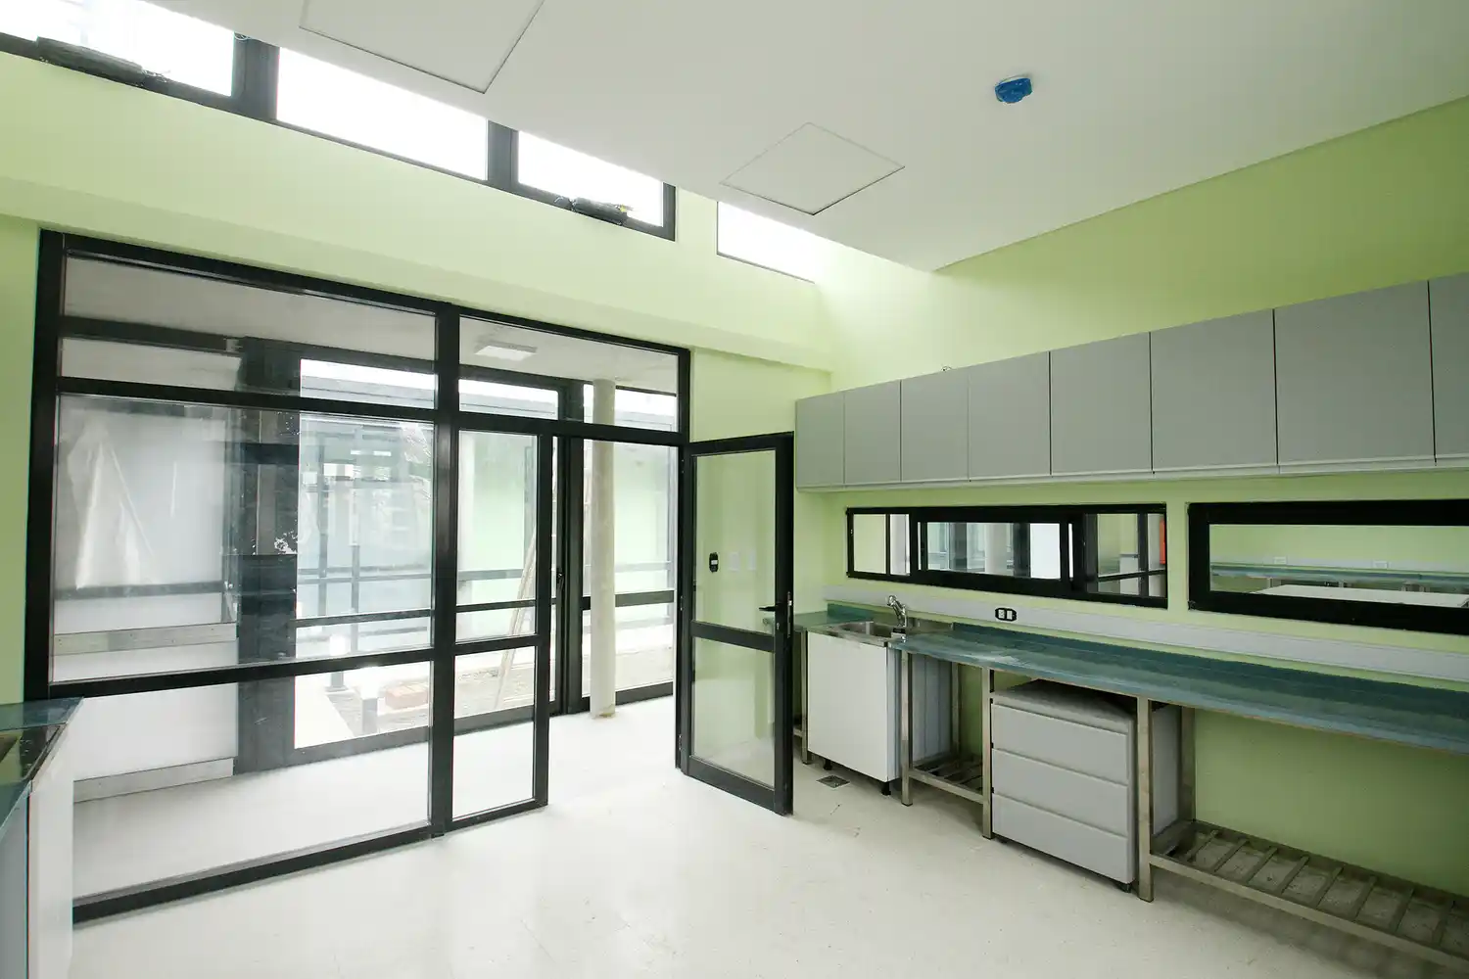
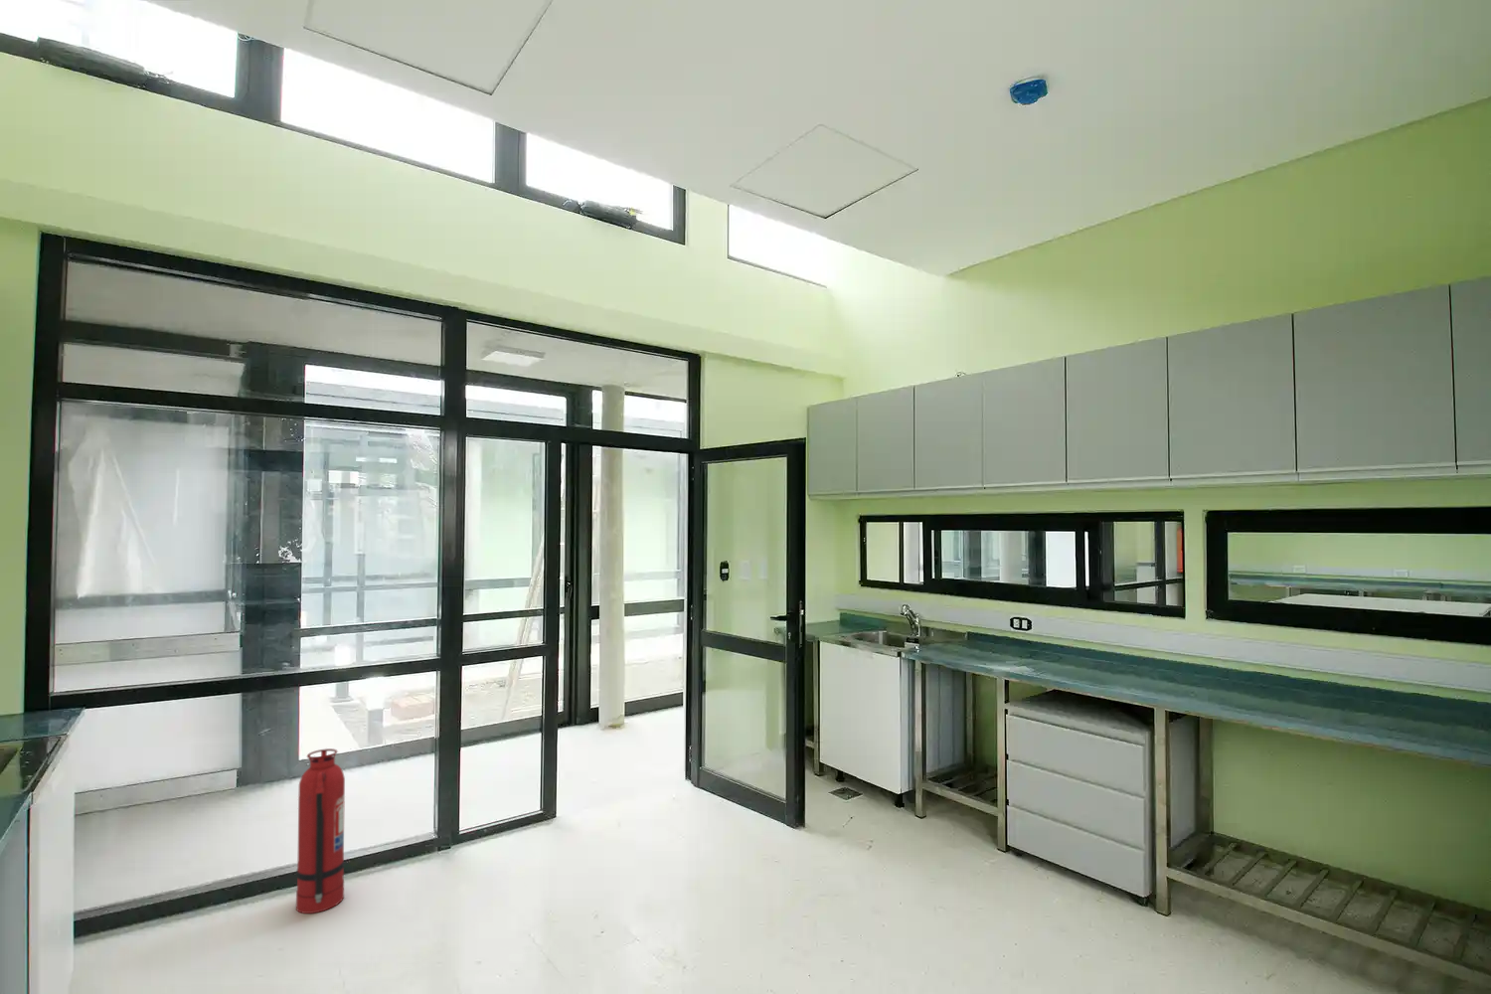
+ fire extinguisher (321, 829)
